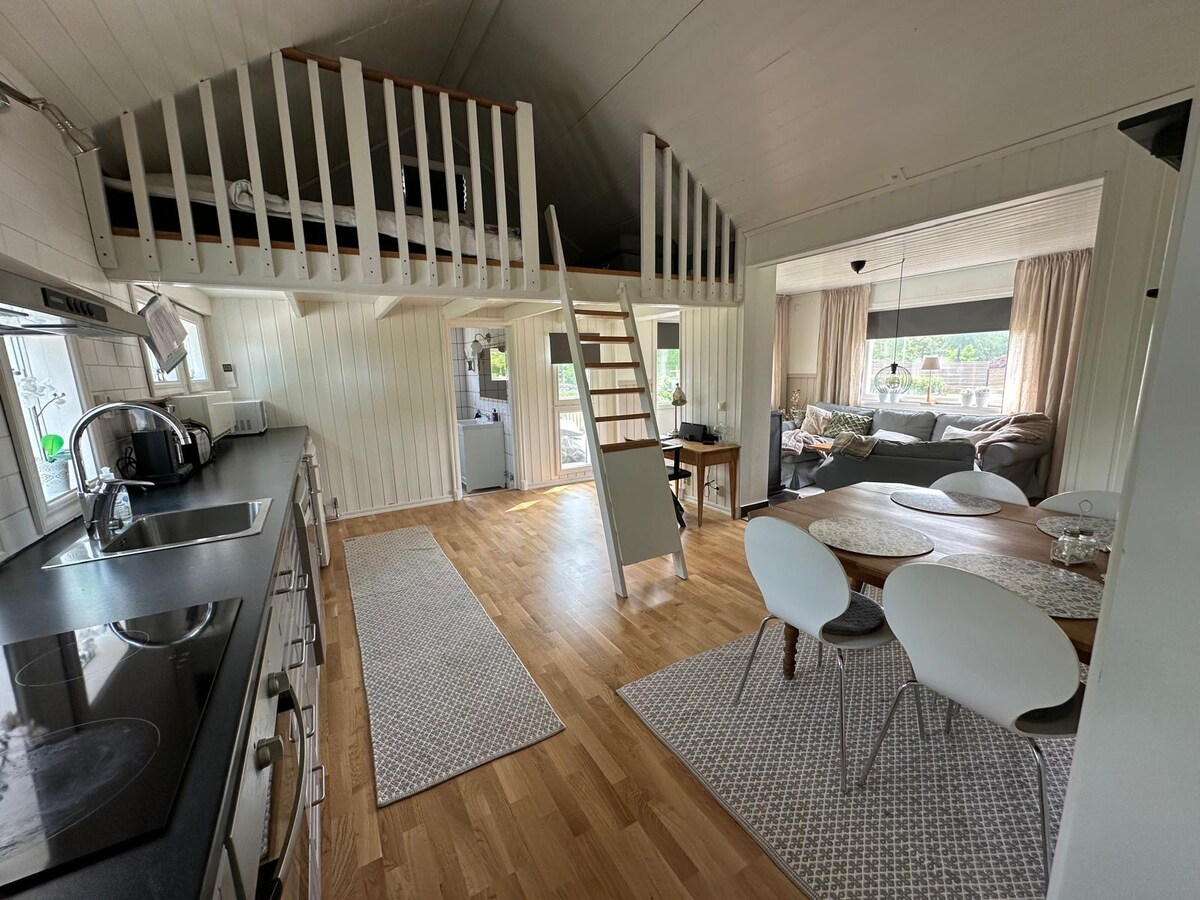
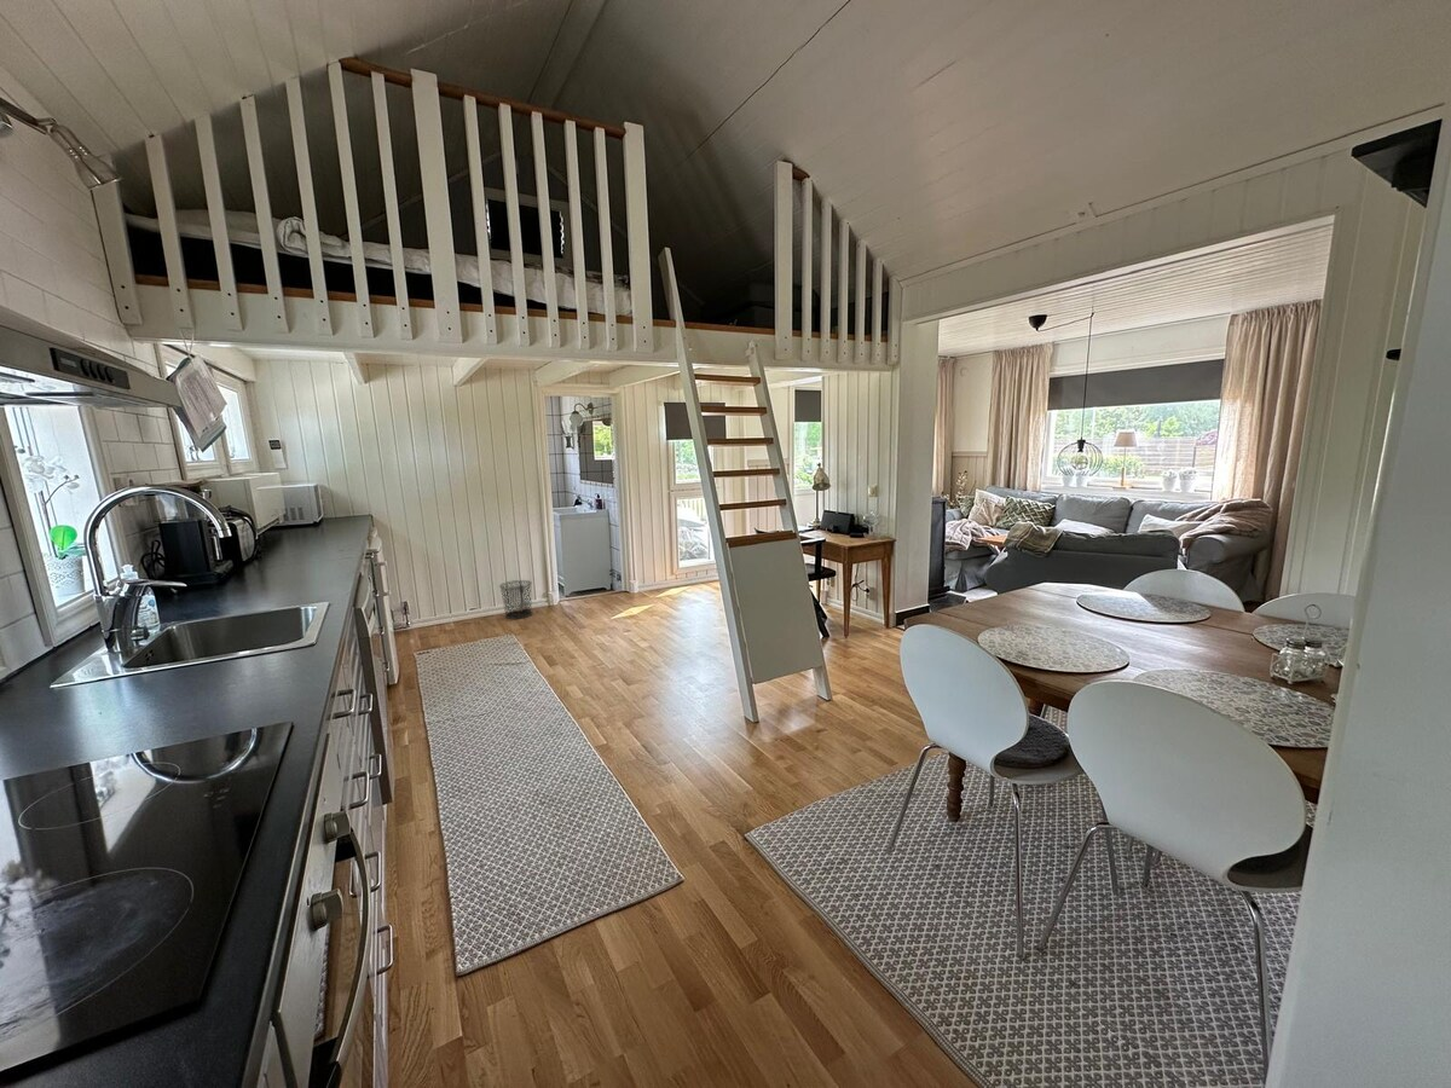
+ waste bin (516, 598)
